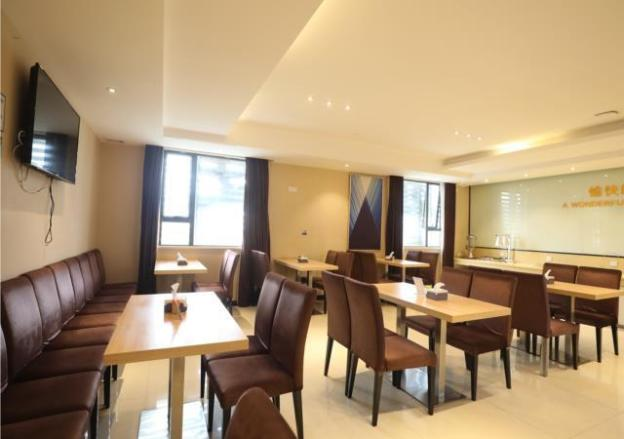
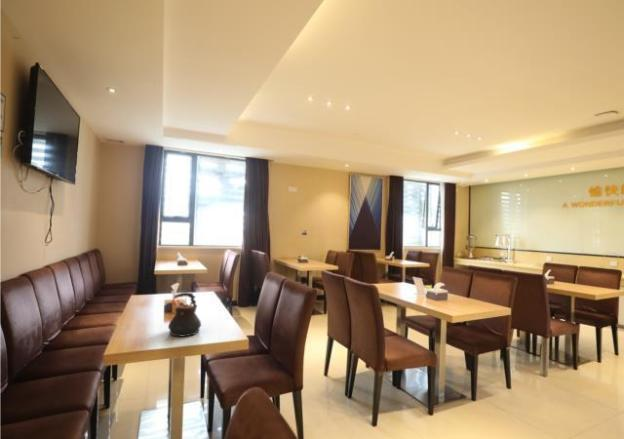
+ teapot (186, 312)
